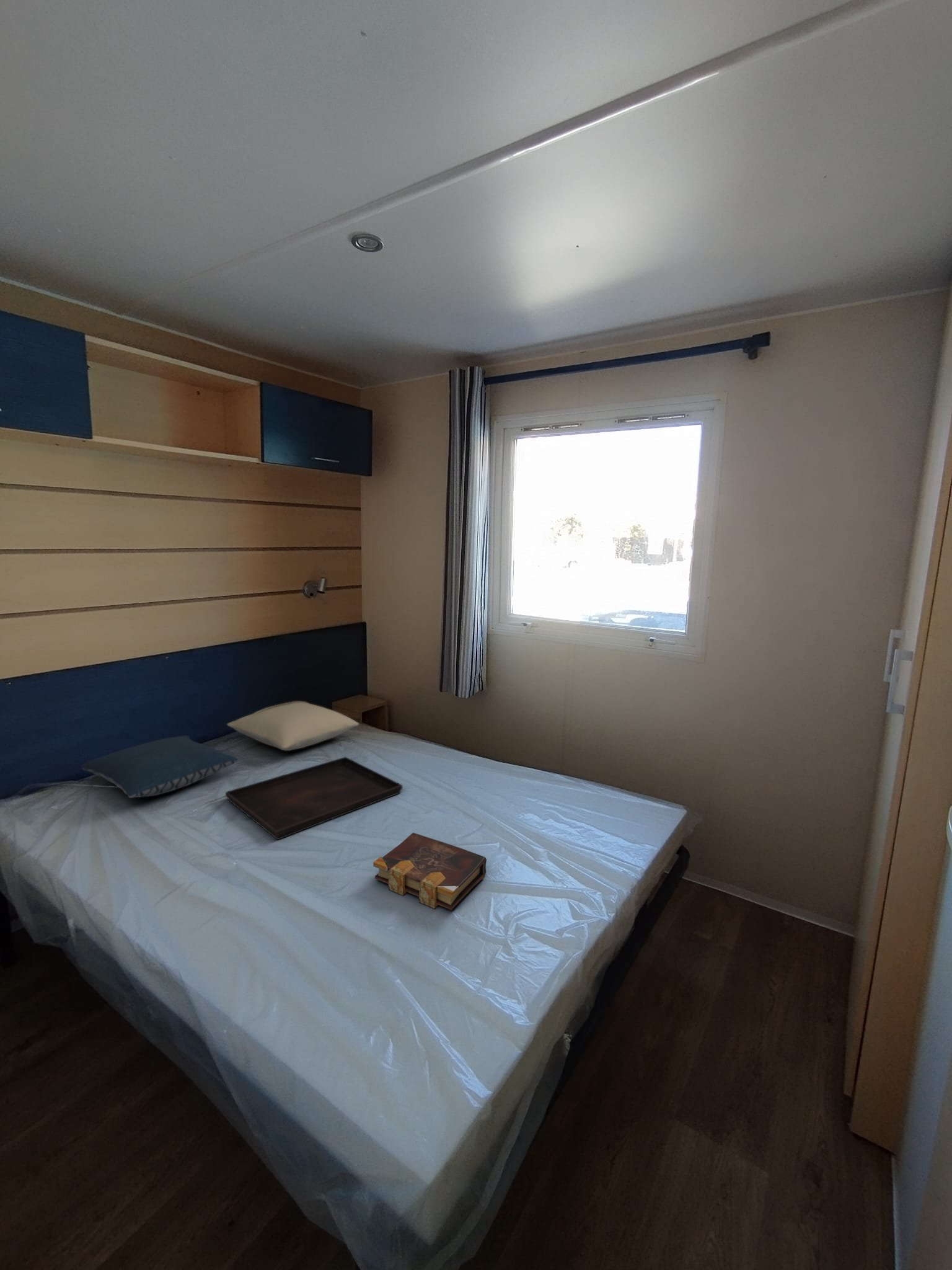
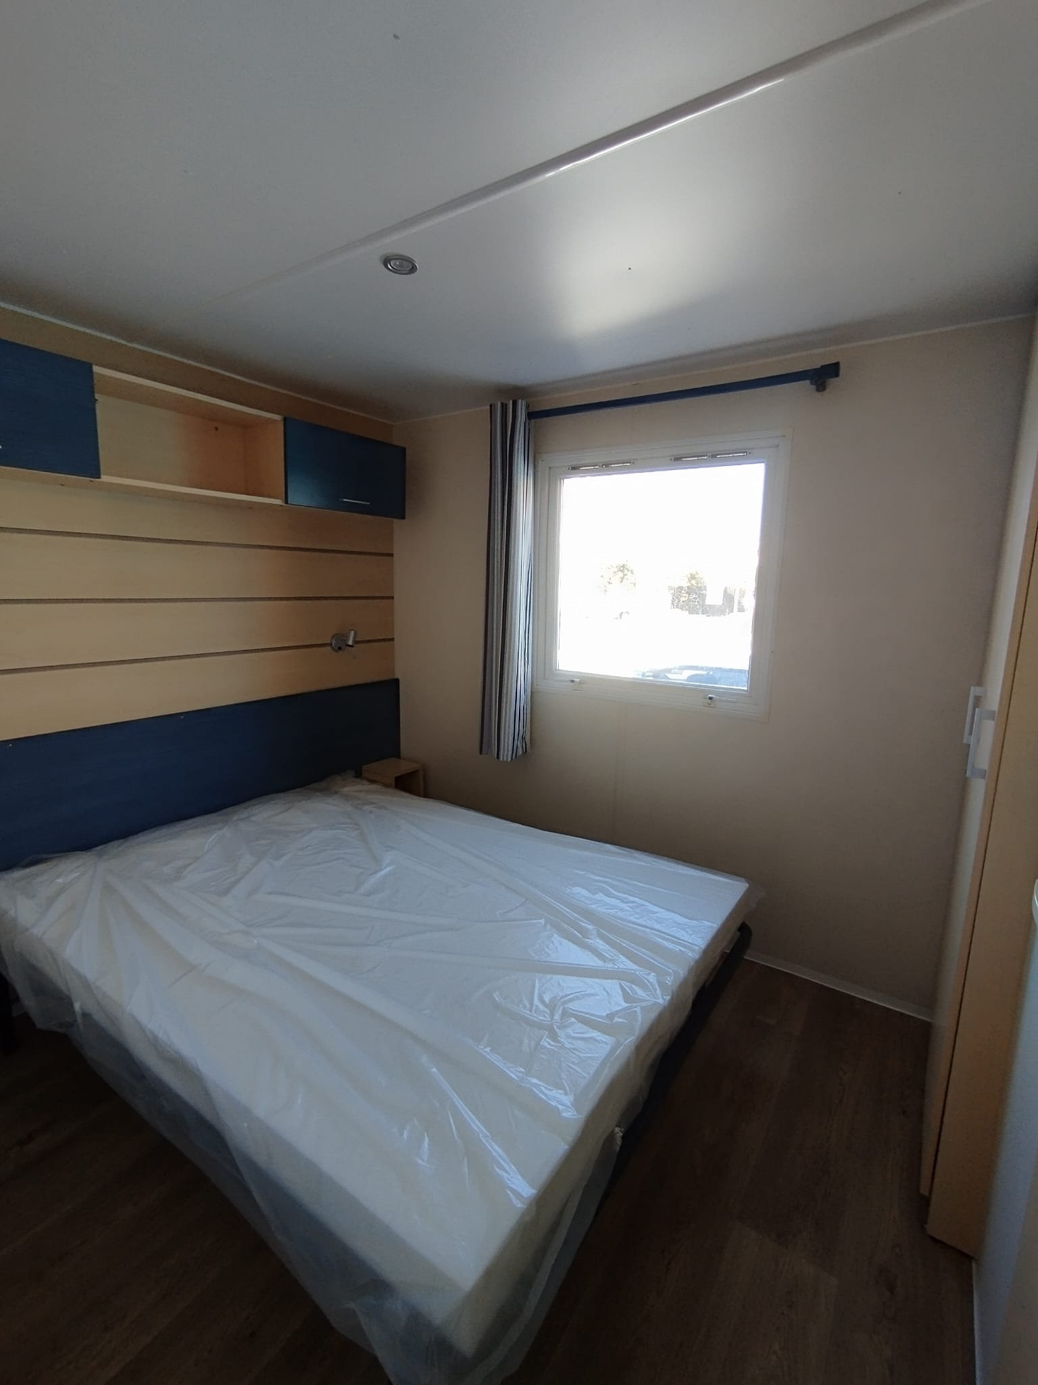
- serving tray (316, 793)
- pillow (294, 724)
- book (430, 869)
- pillow (162, 764)
